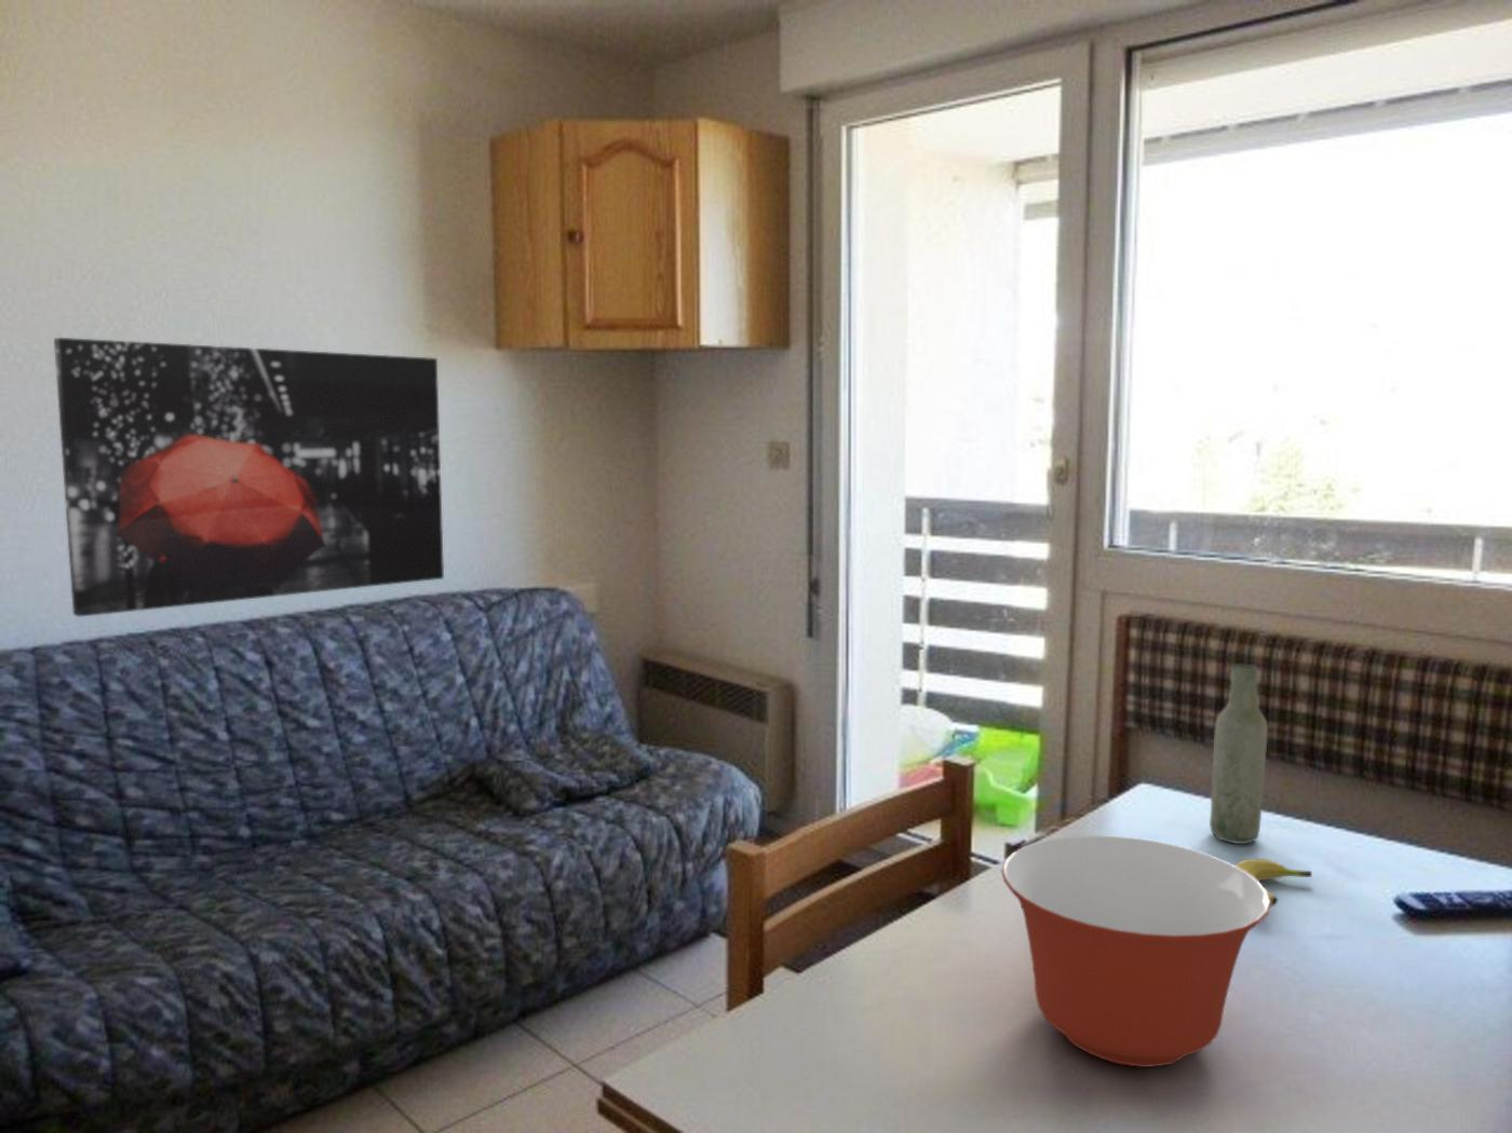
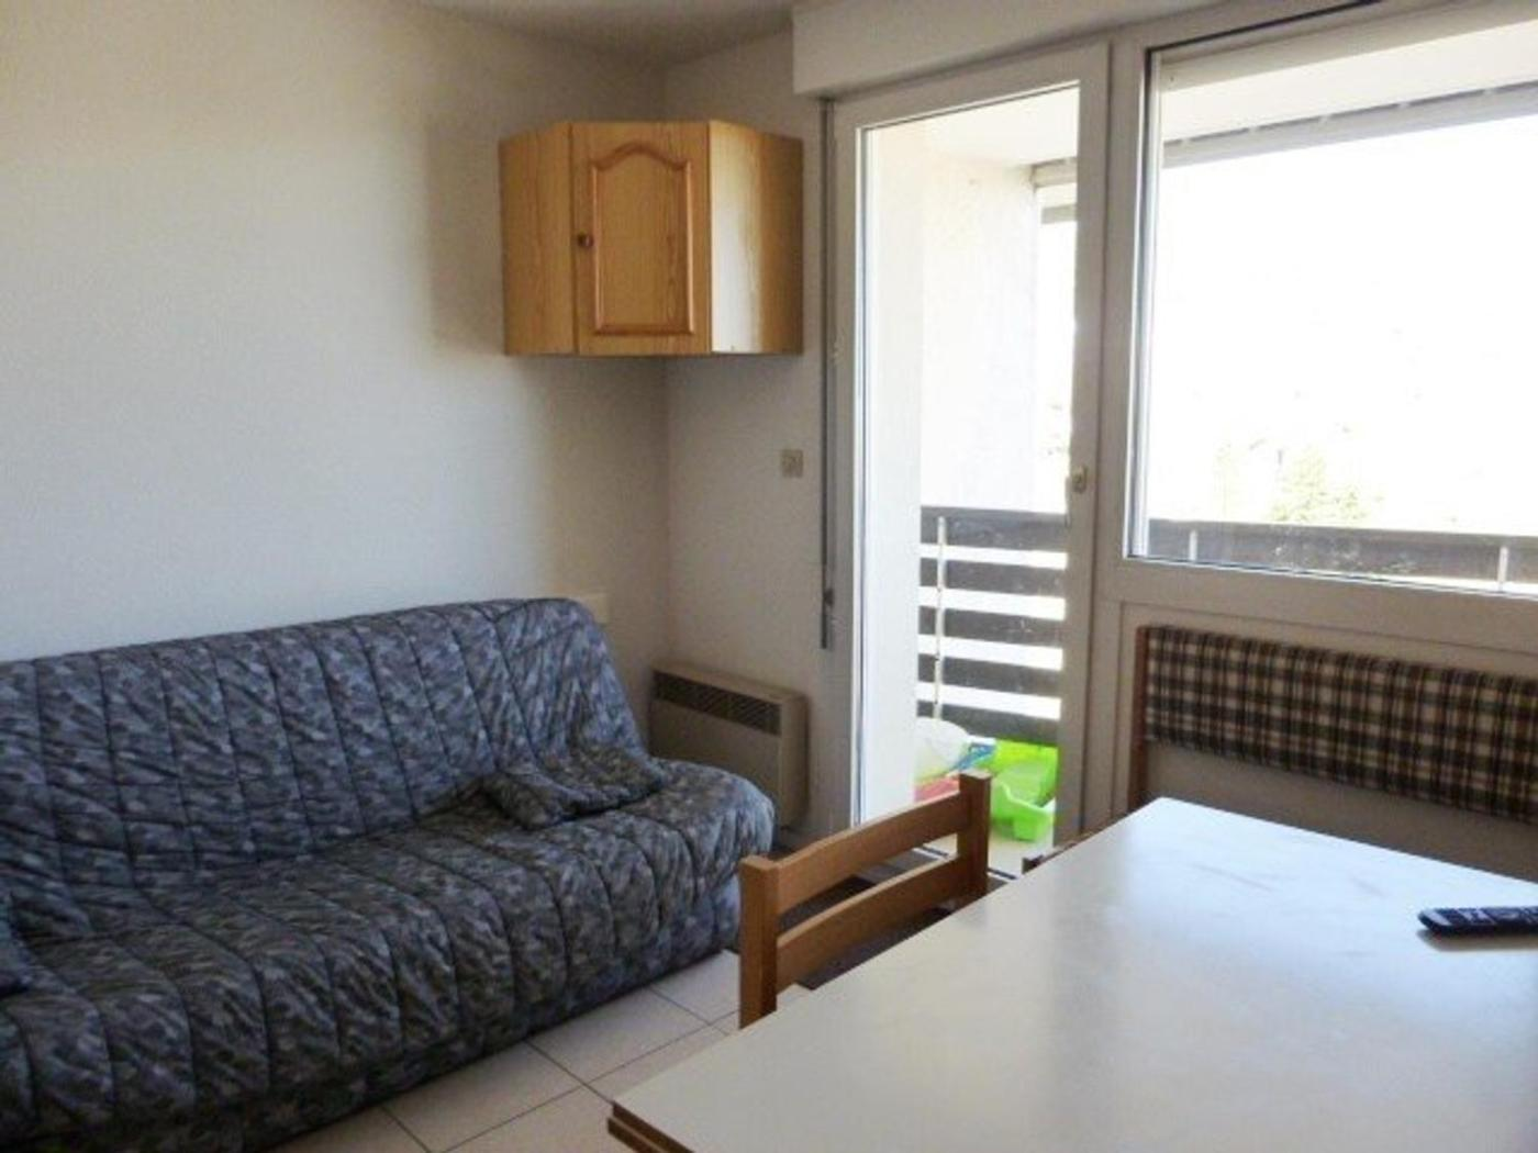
- bottle (1238, 751)
- mixing bowl (1127, 956)
- fruit (1274, 878)
- wall art (274, 474)
